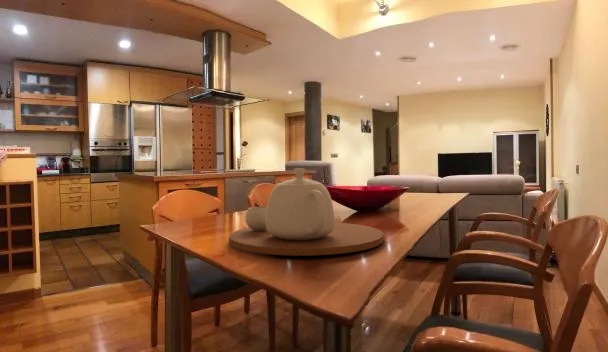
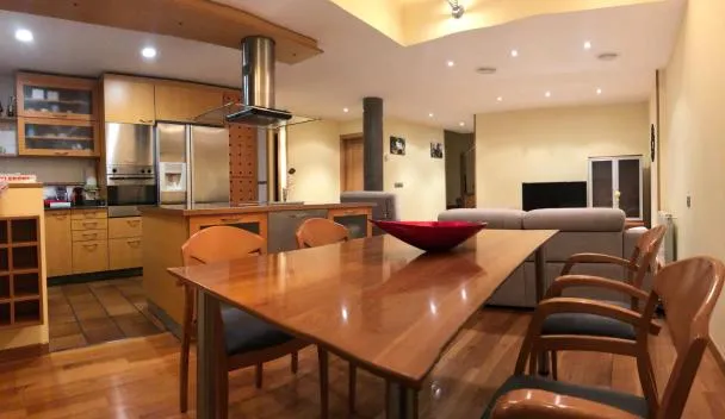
- tea set (305, 203)
